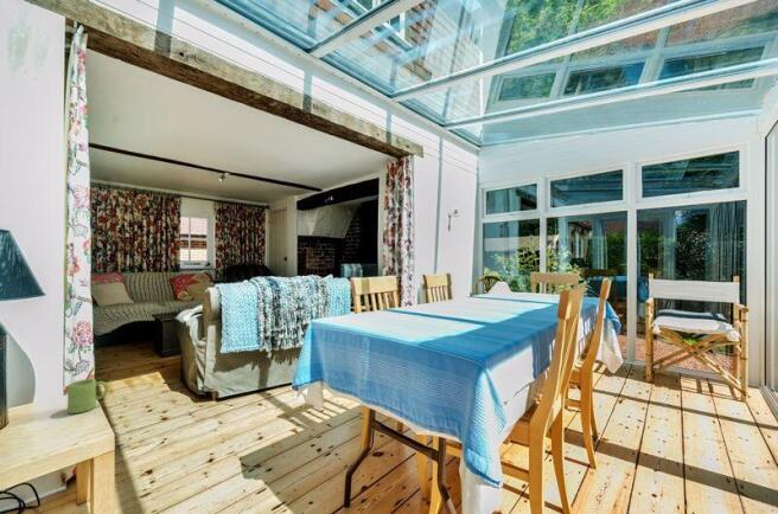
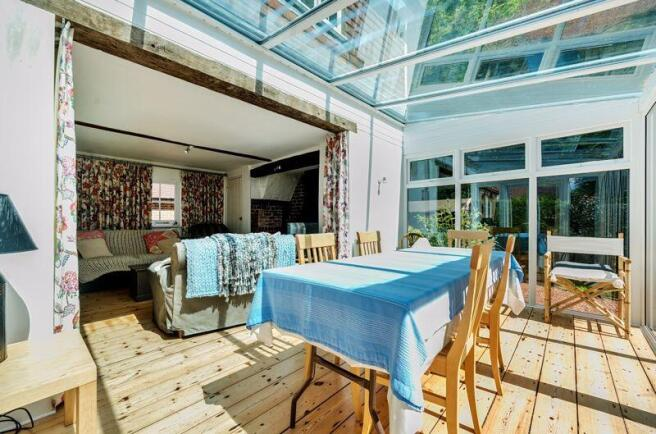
- mug (88, 394)
